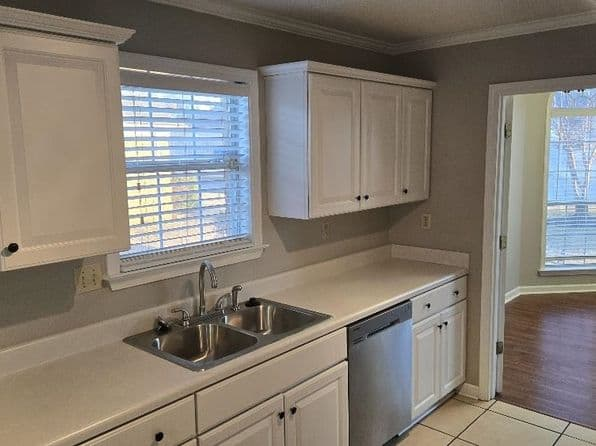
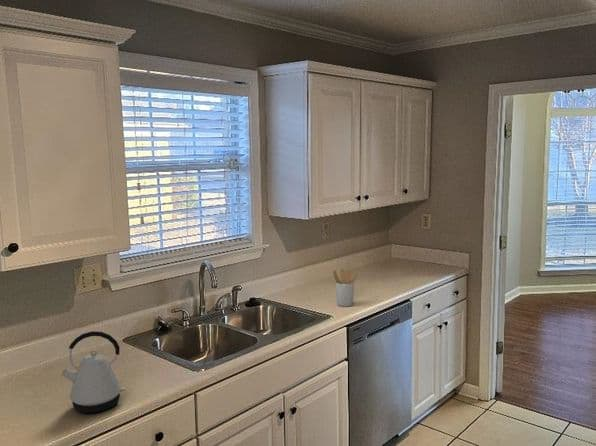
+ utensil holder (345, 286)
+ kettle (92, 368)
